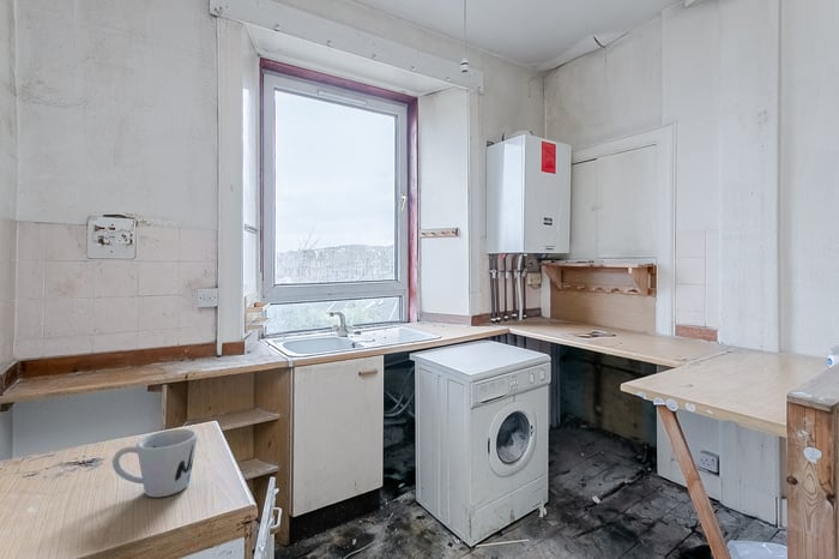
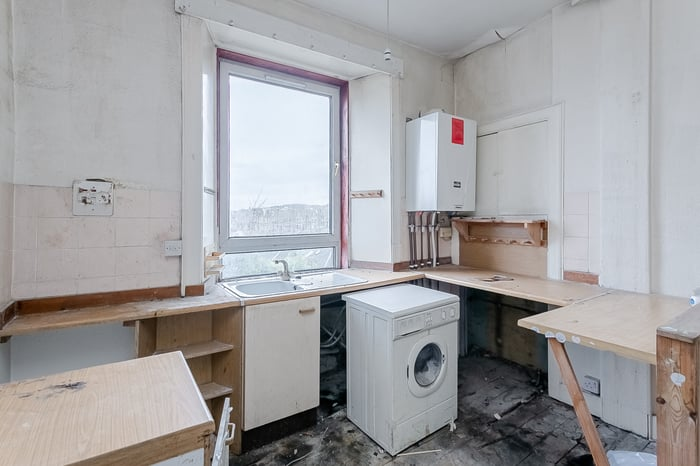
- mug (155, 463)
